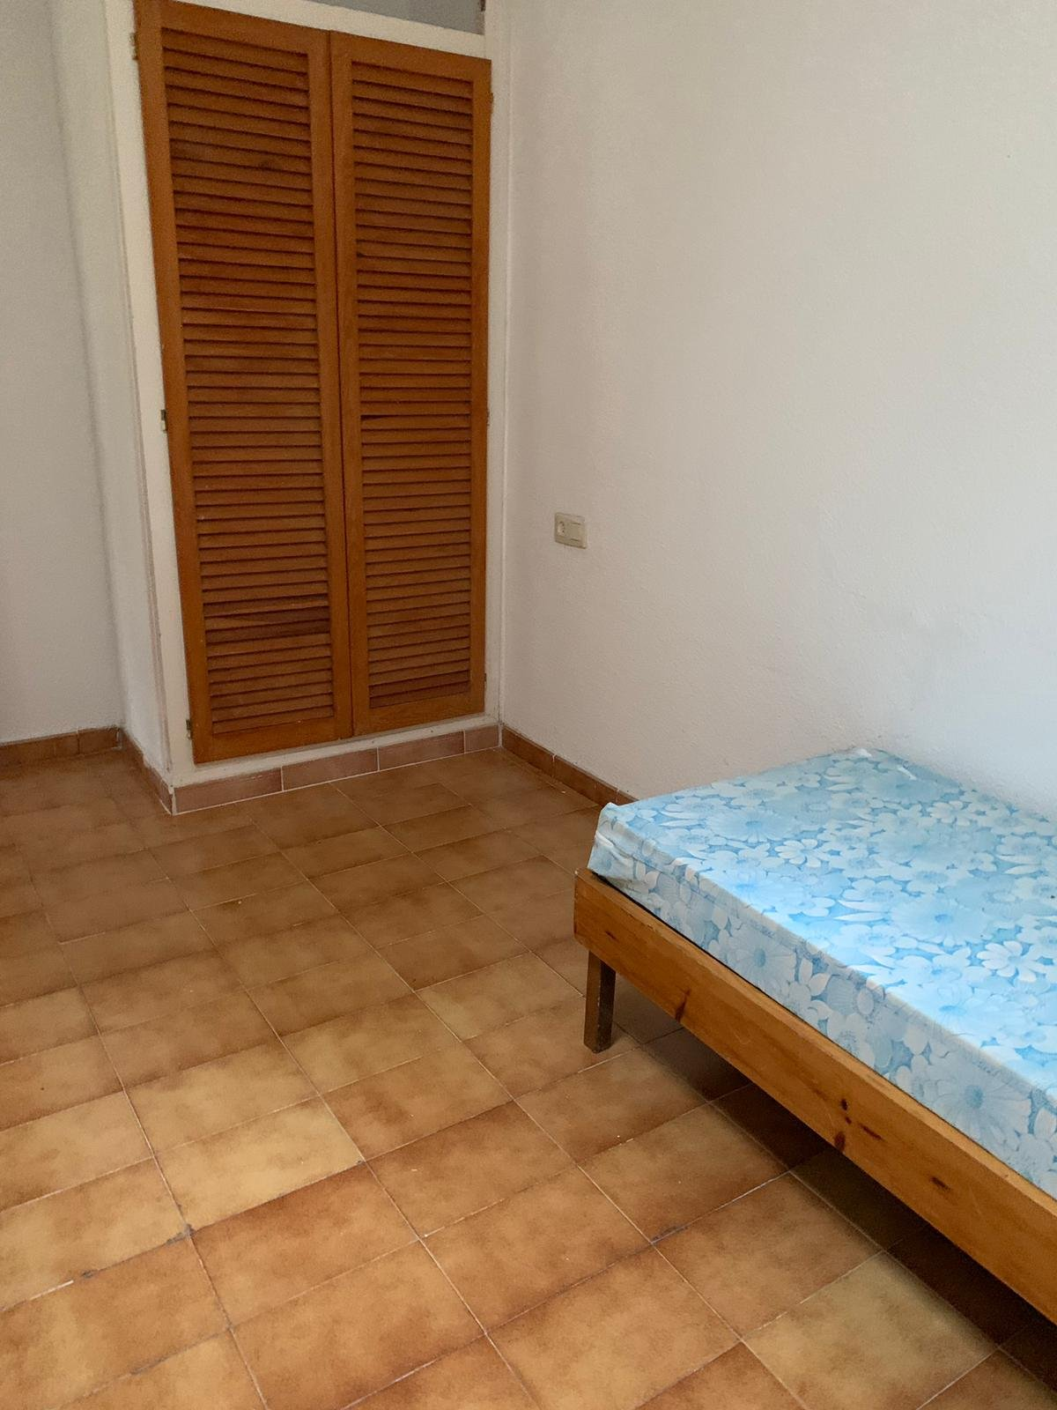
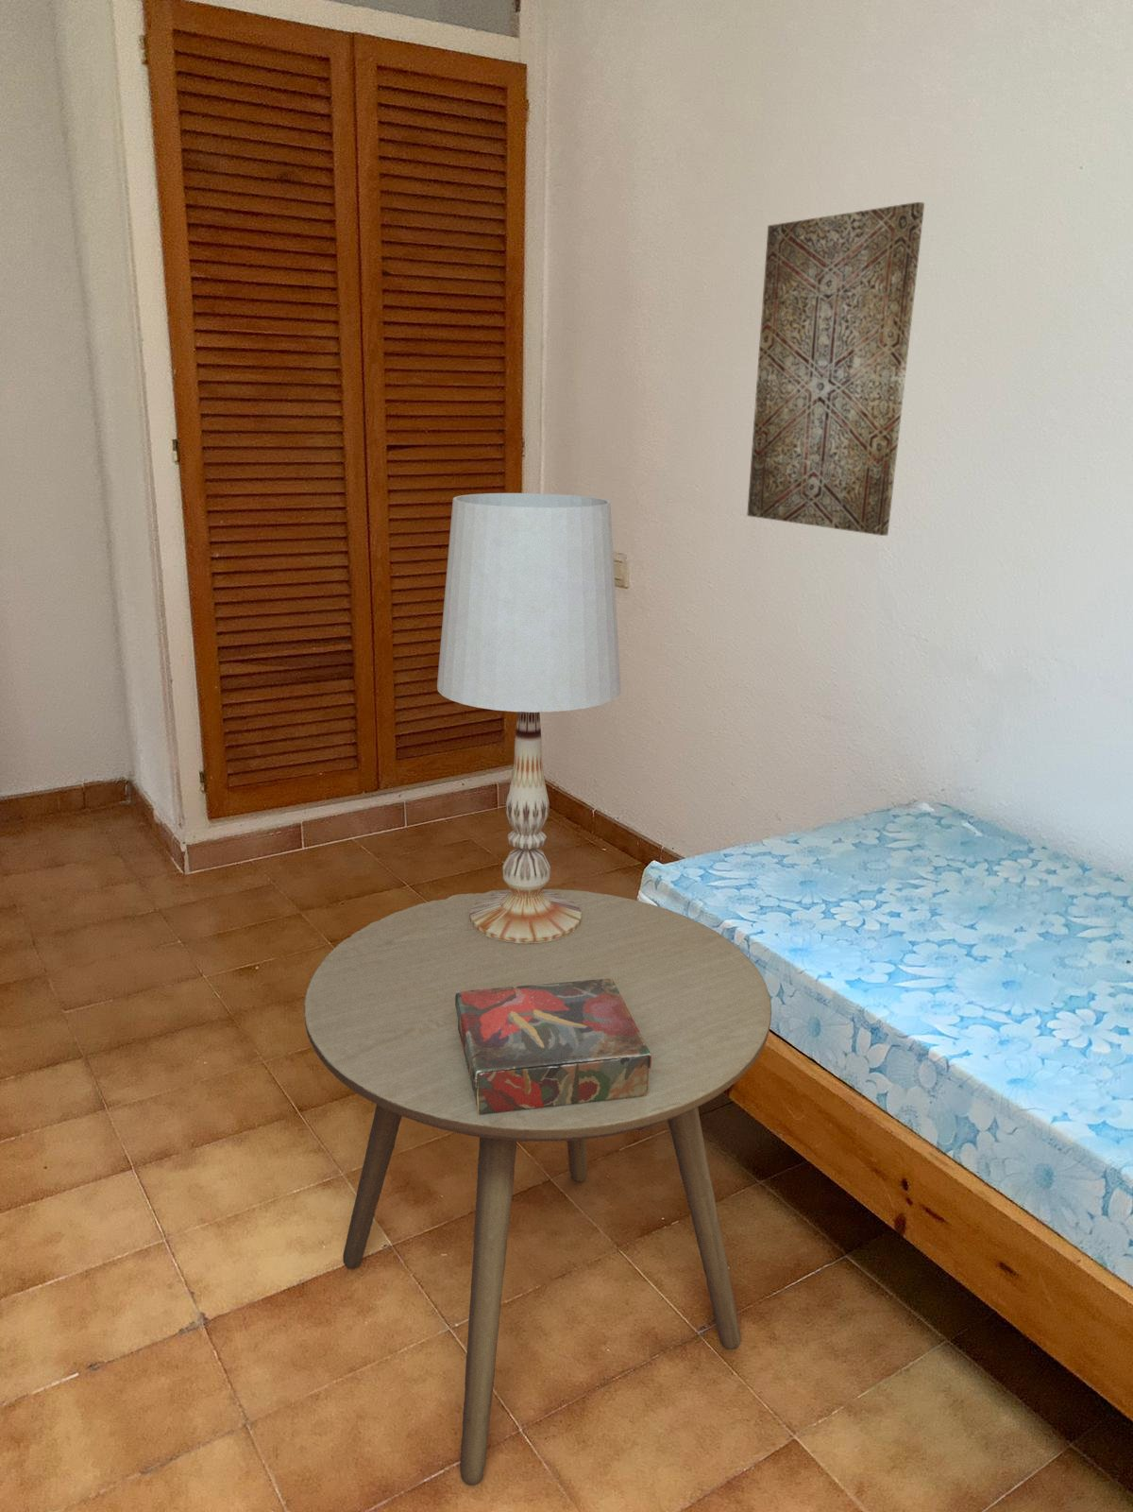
+ table lamp (528, 720)
+ book (549, 1038)
+ side table (536, 1141)
+ wall art (826, 376)
